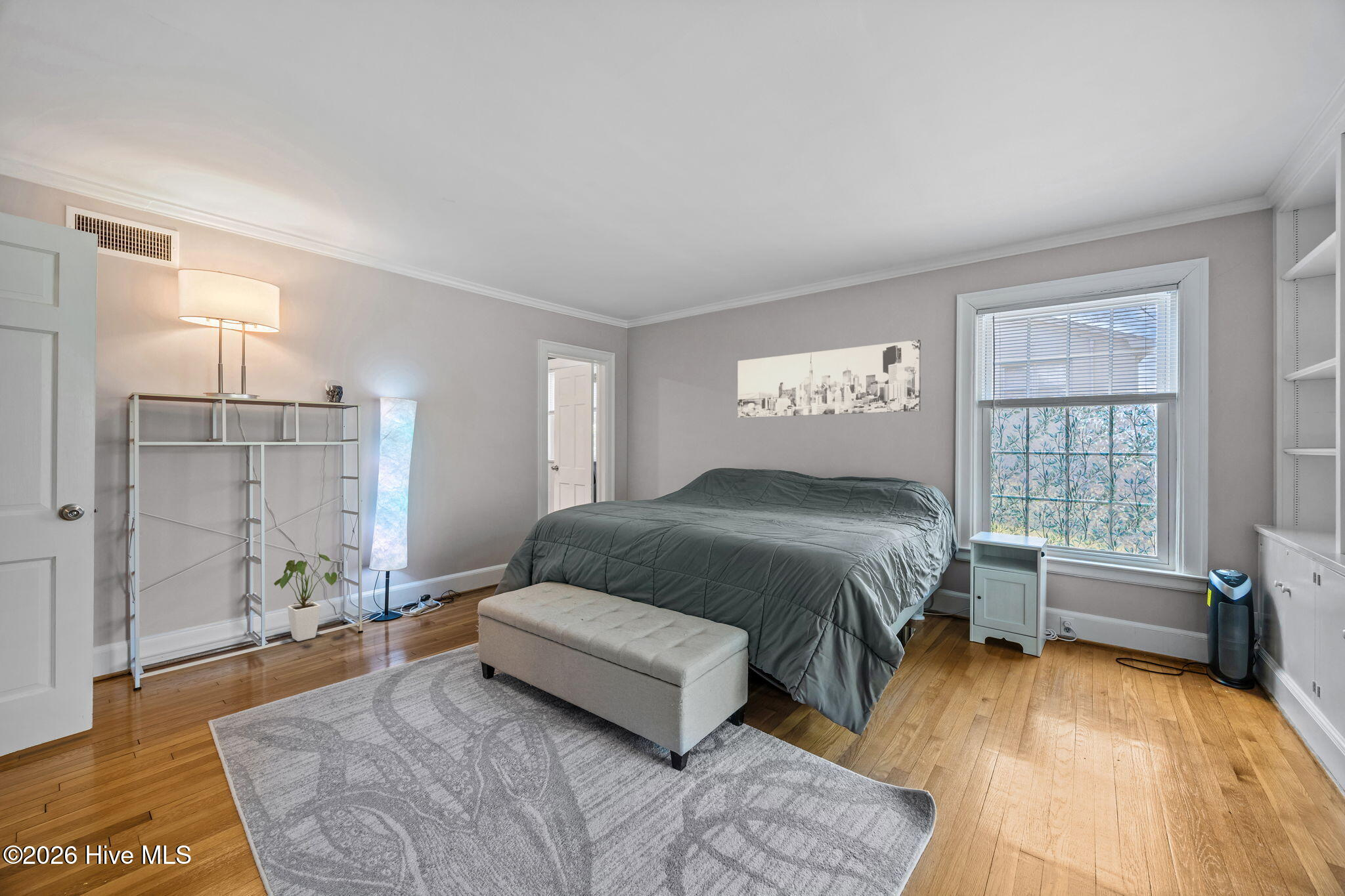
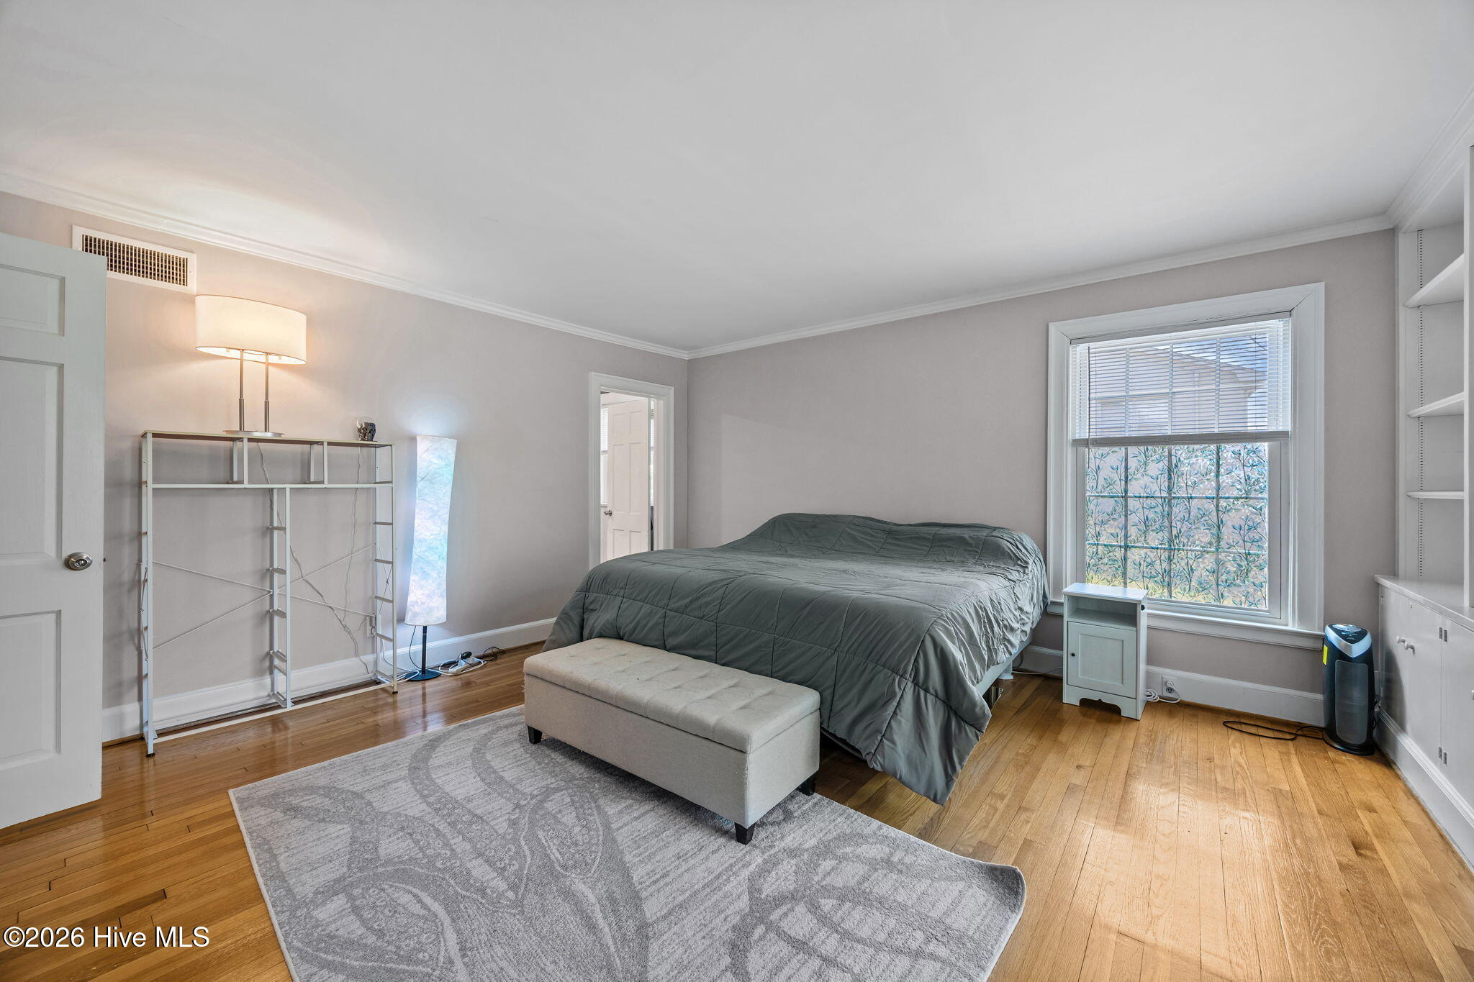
- house plant (311, 595)
- wall art (819, 383)
